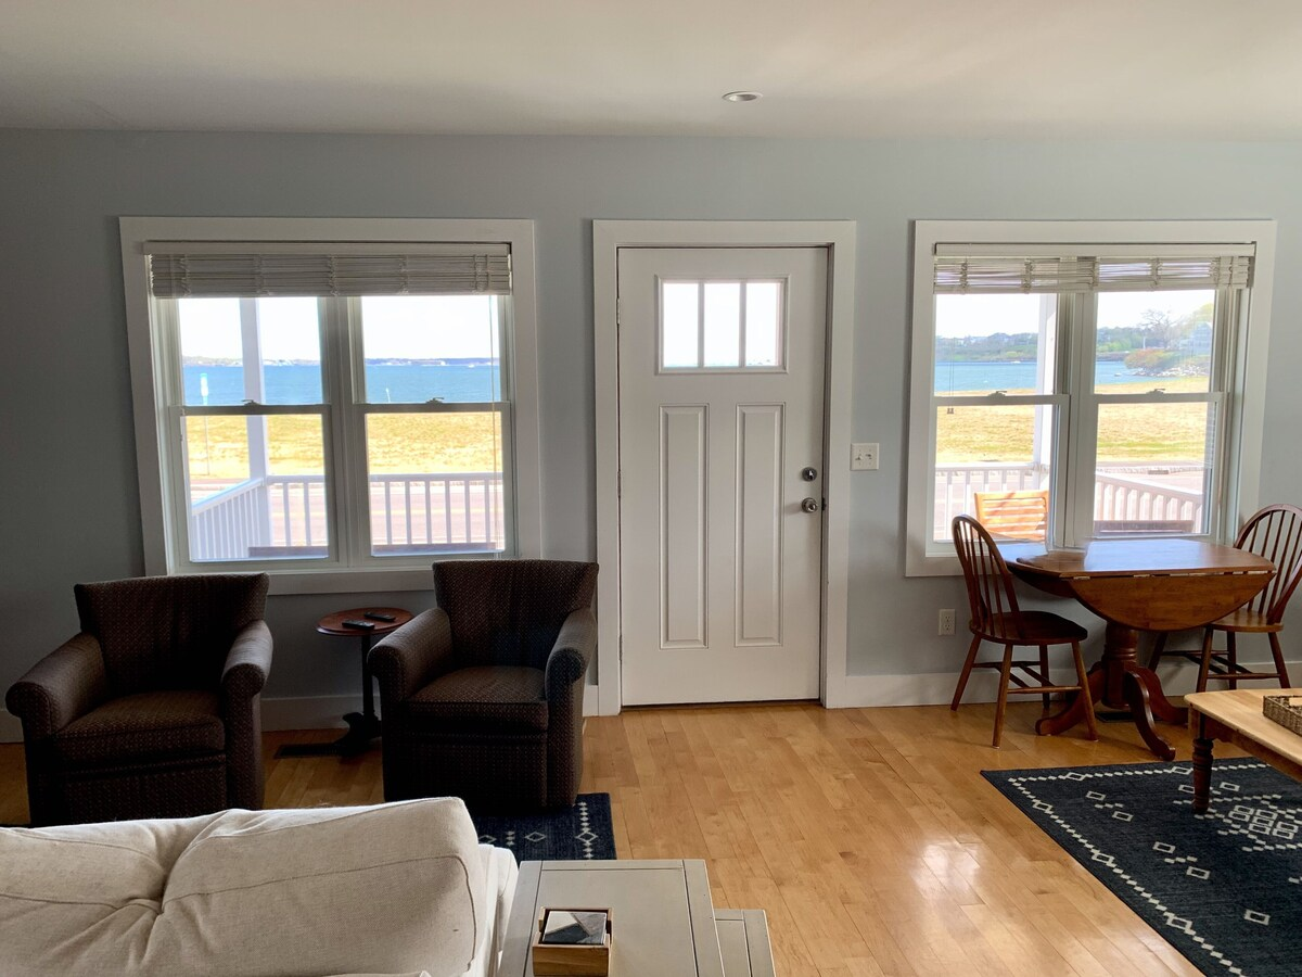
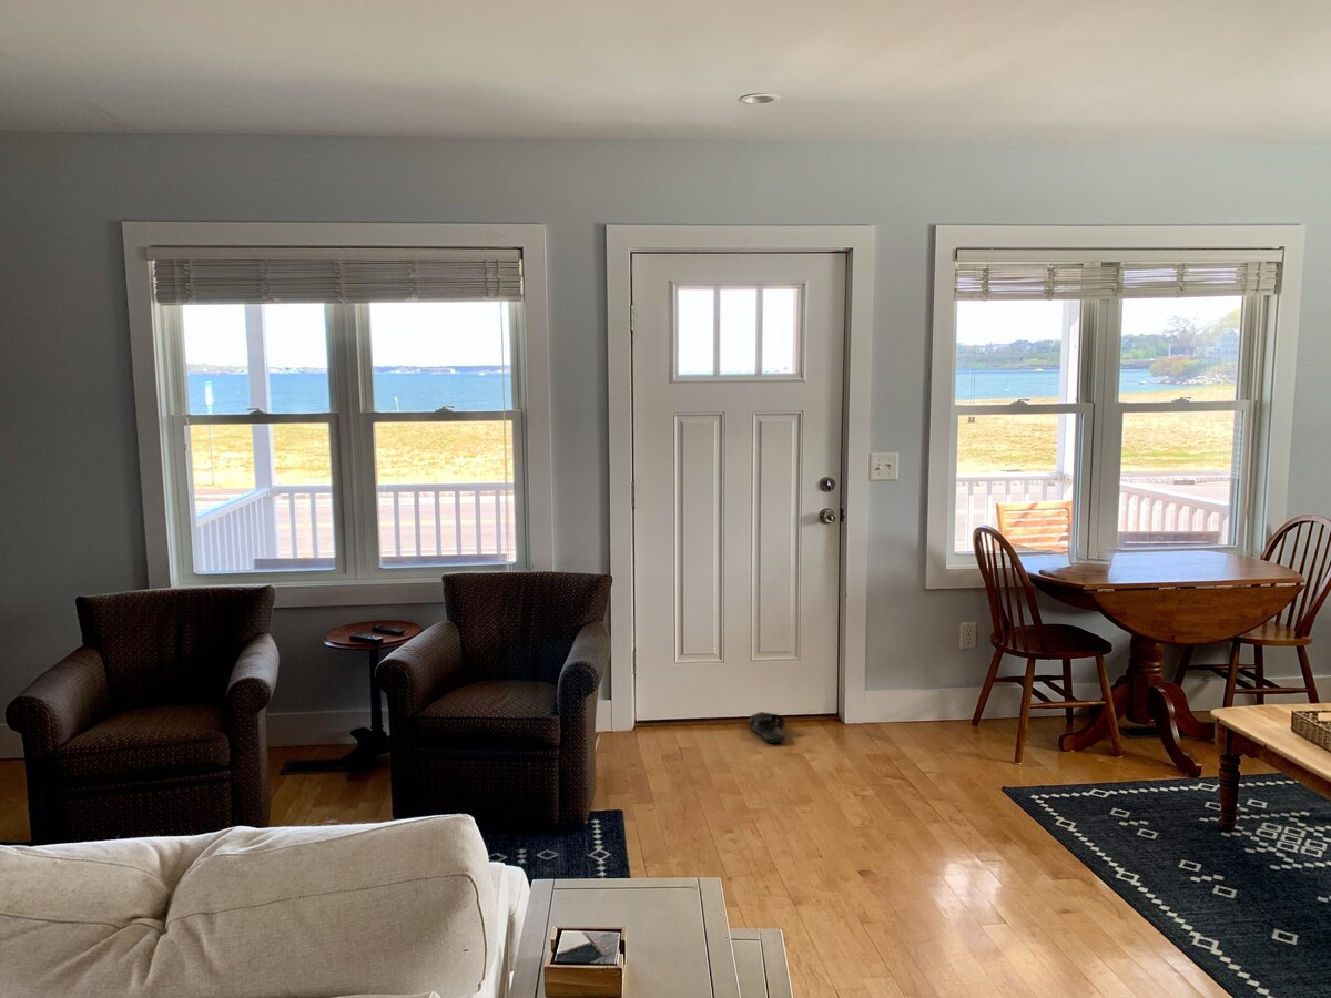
+ sandal (768, 723)
